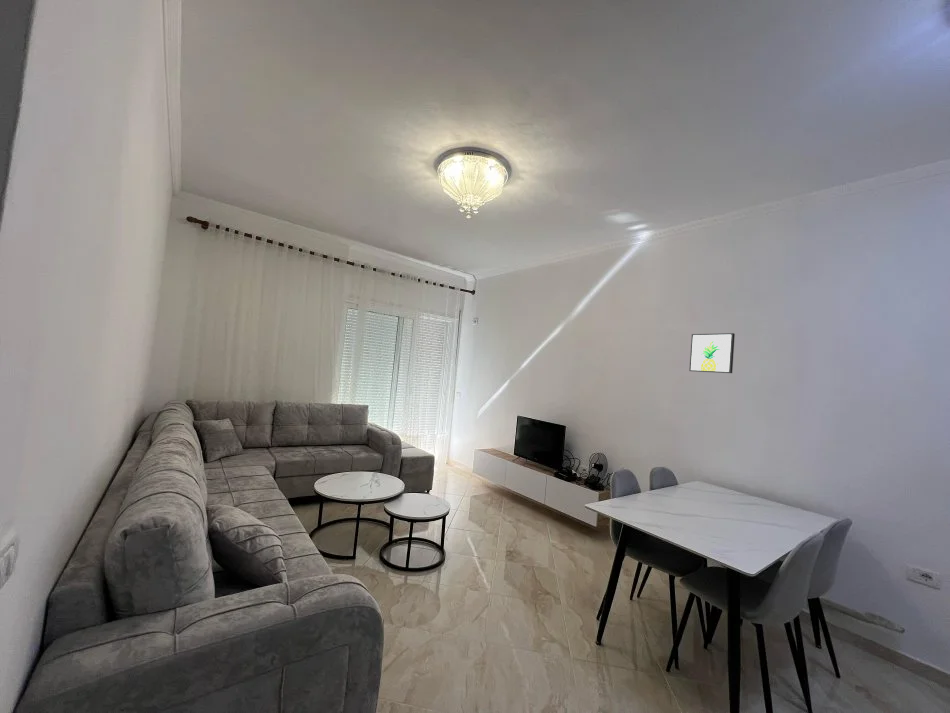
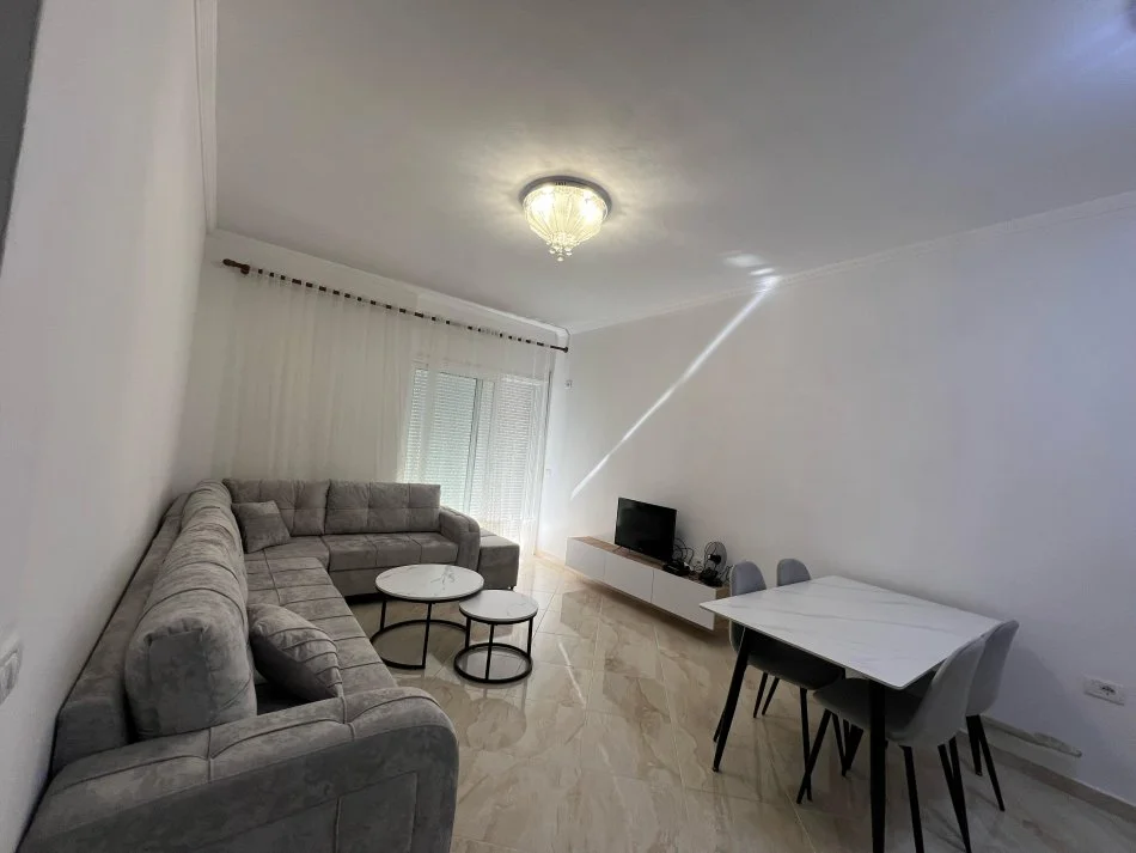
- wall art (711, 352)
